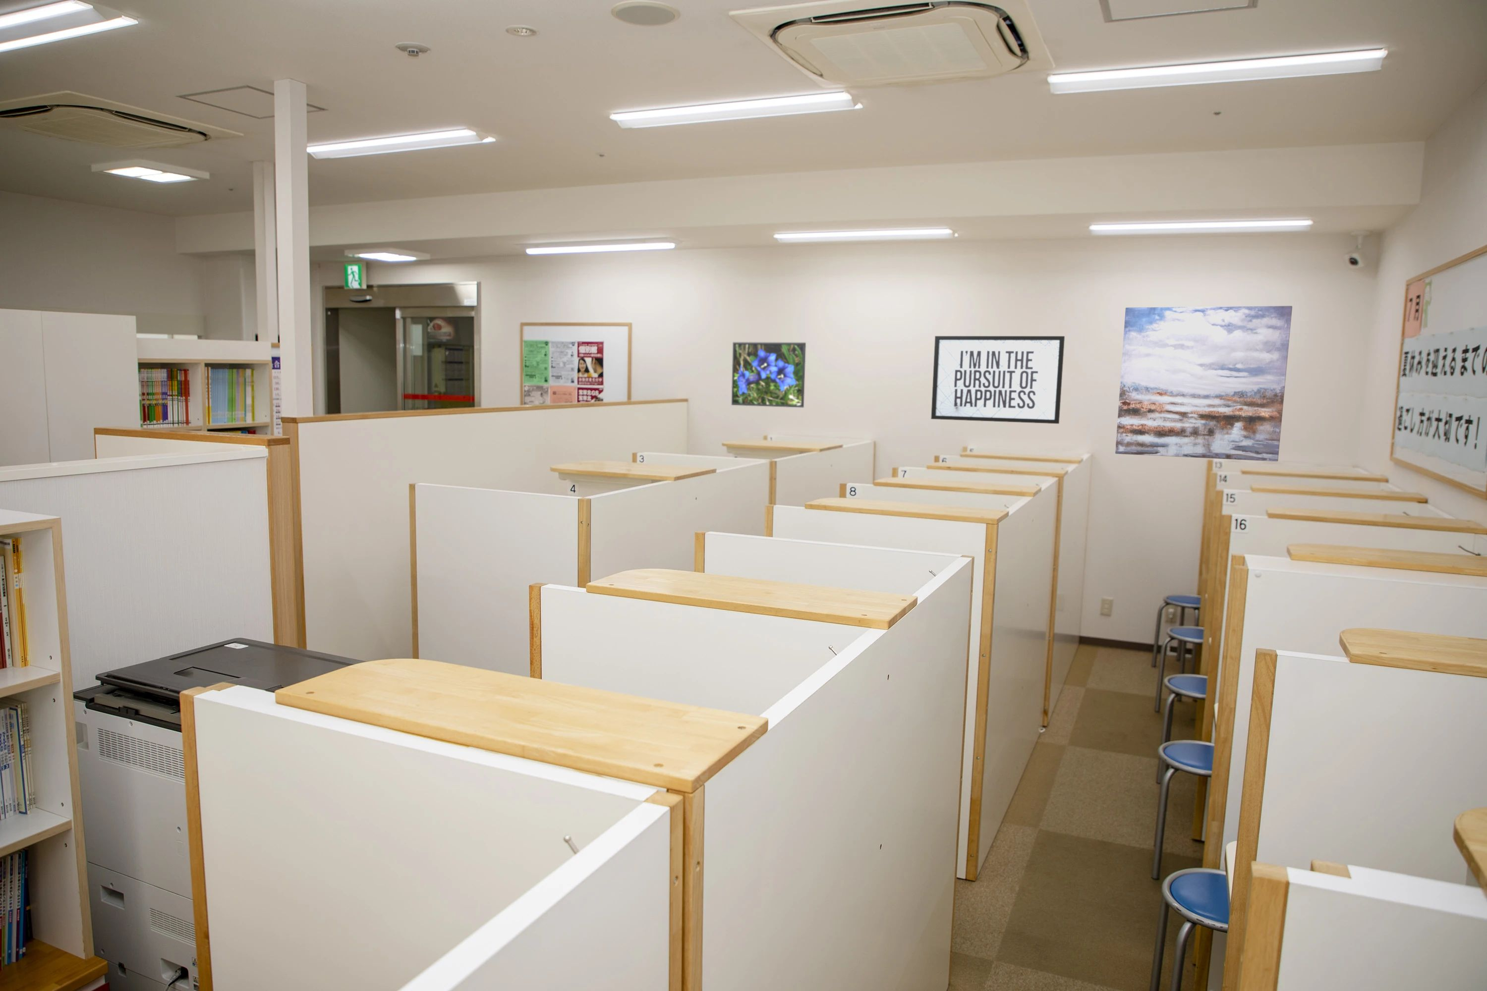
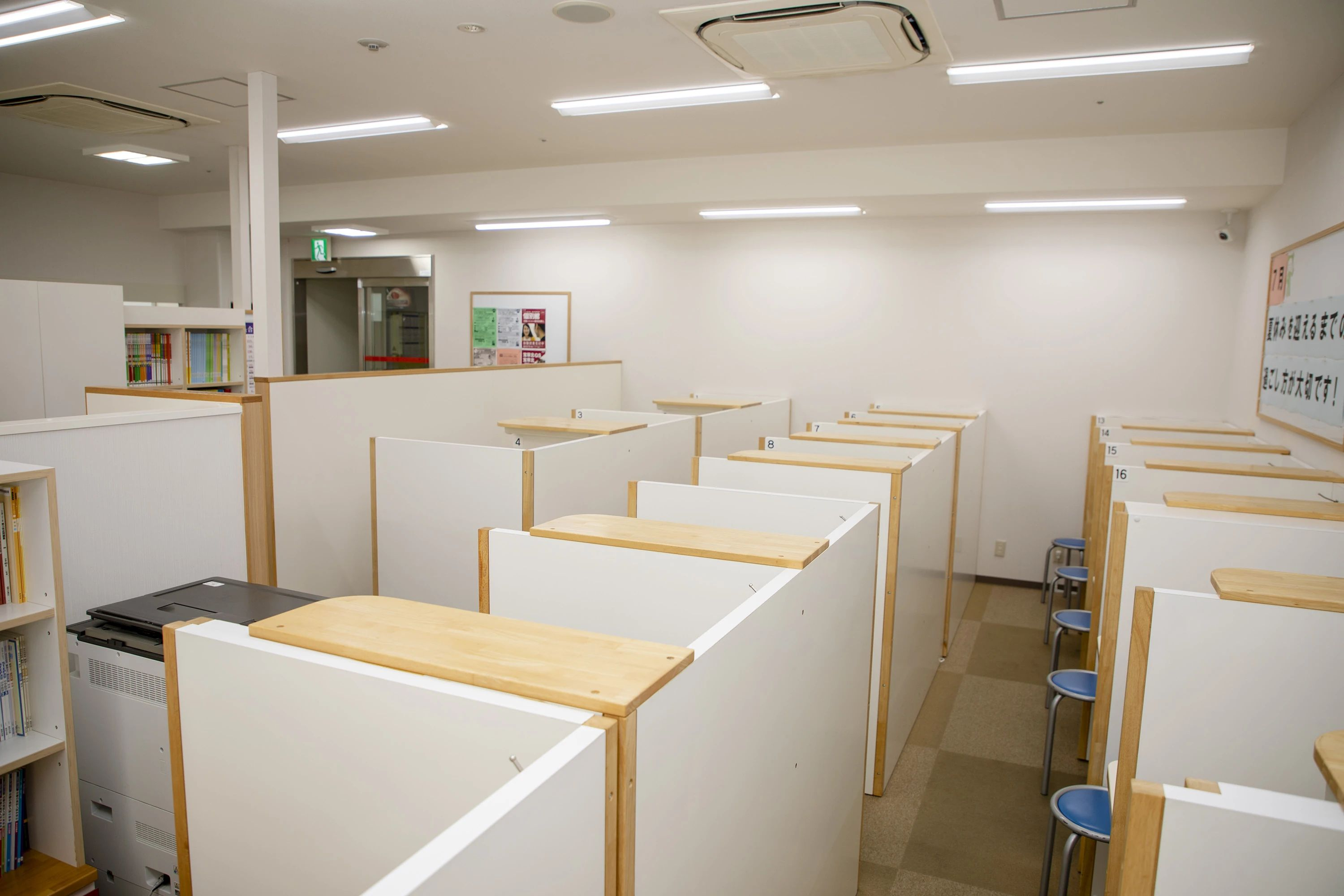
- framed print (768, 374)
- mirror (996, 378)
- wall art (1200, 383)
